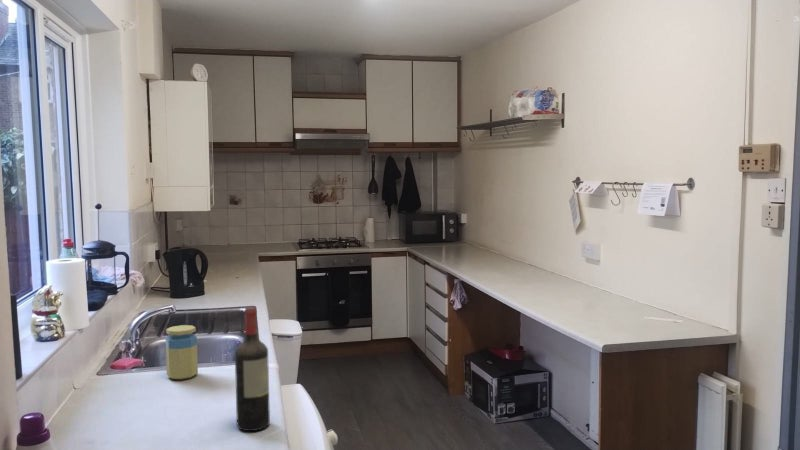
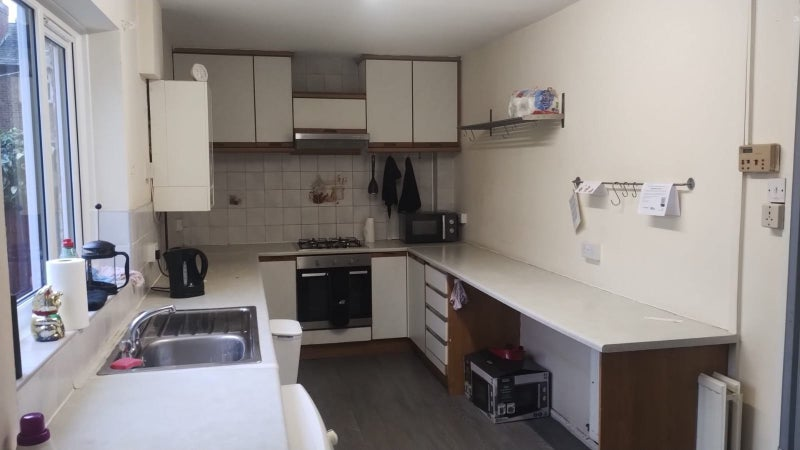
- wine bottle (252, 367)
- jar (181, 352)
